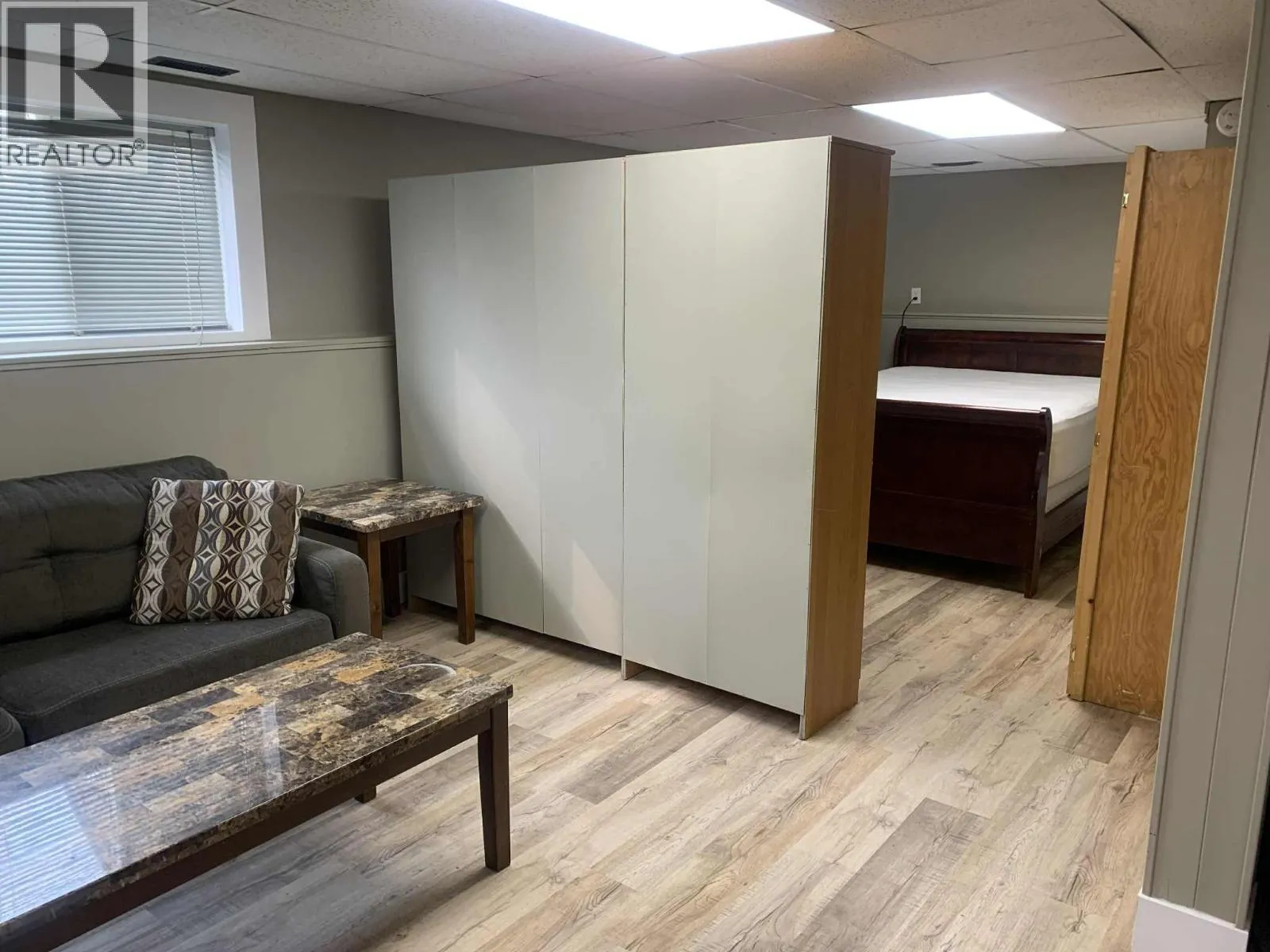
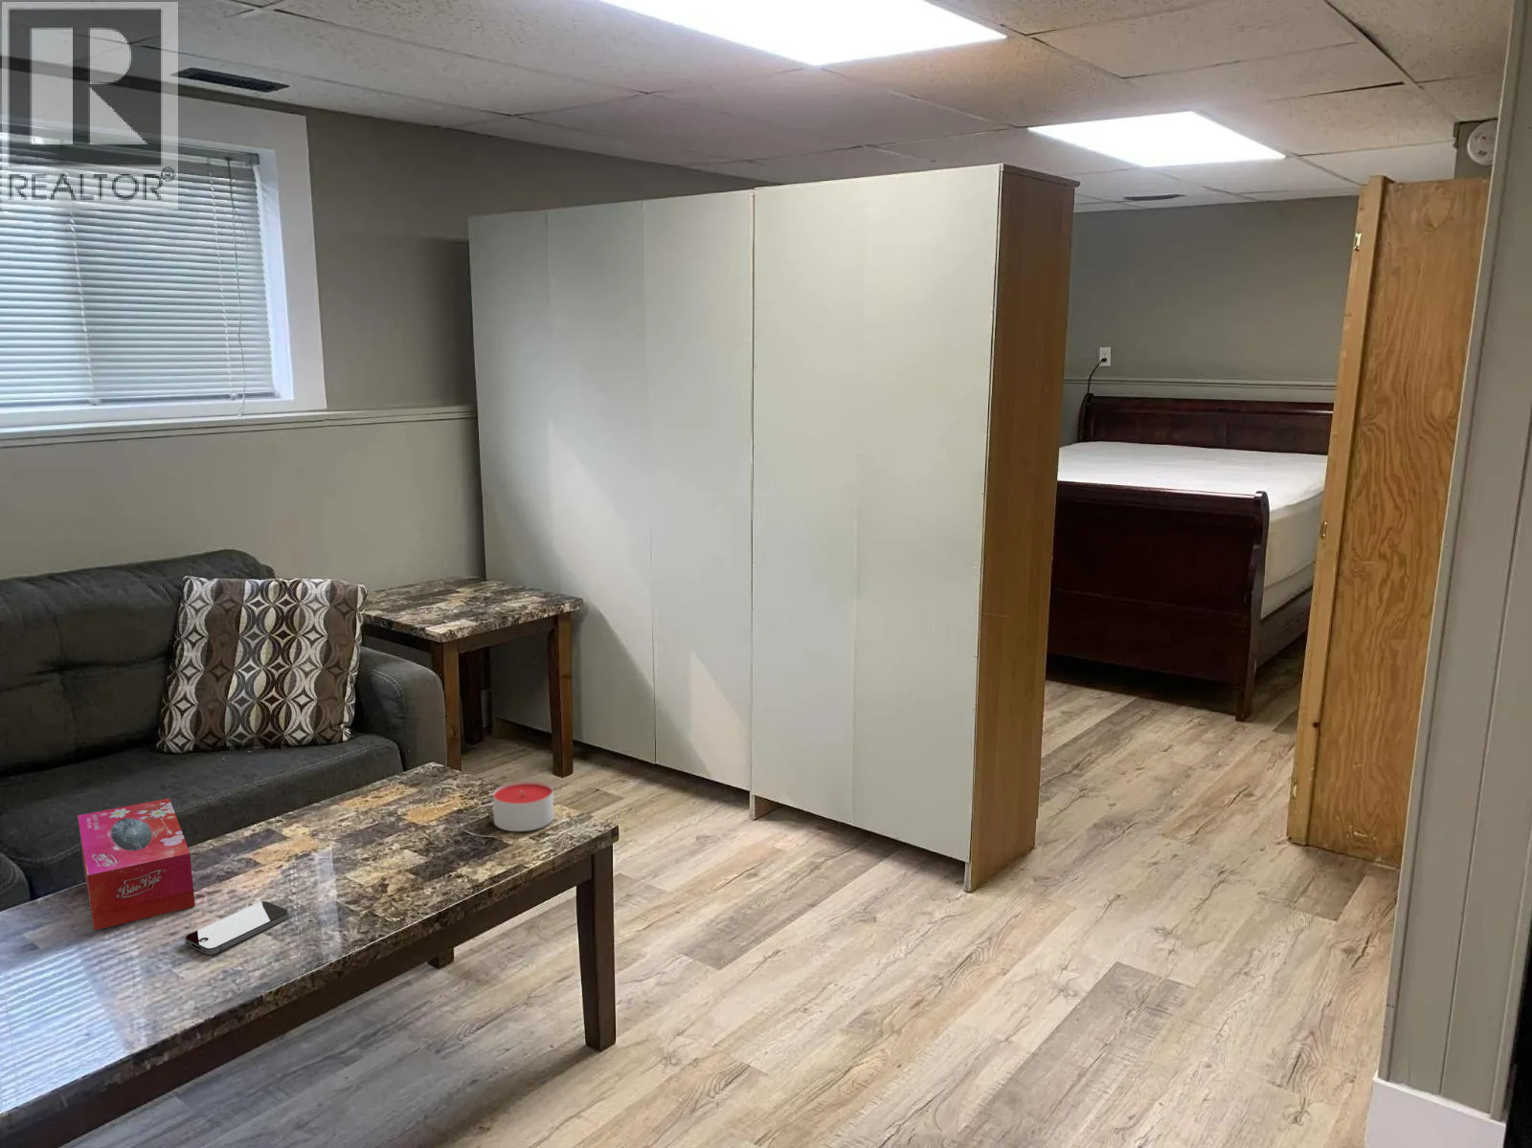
+ tissue box (134, 859)
+ candle (522, 804)
+ smartphone (239, 926)
